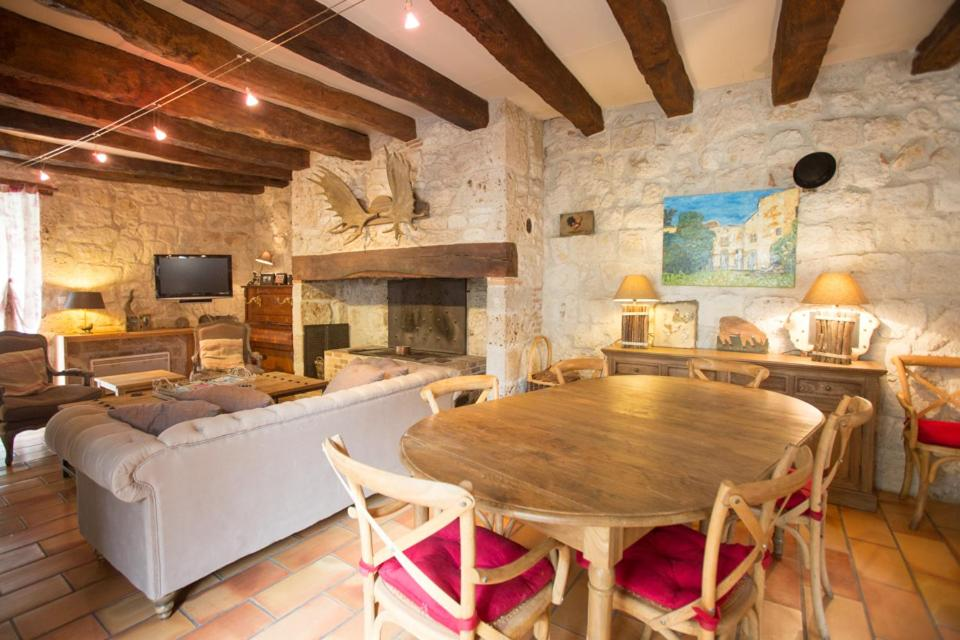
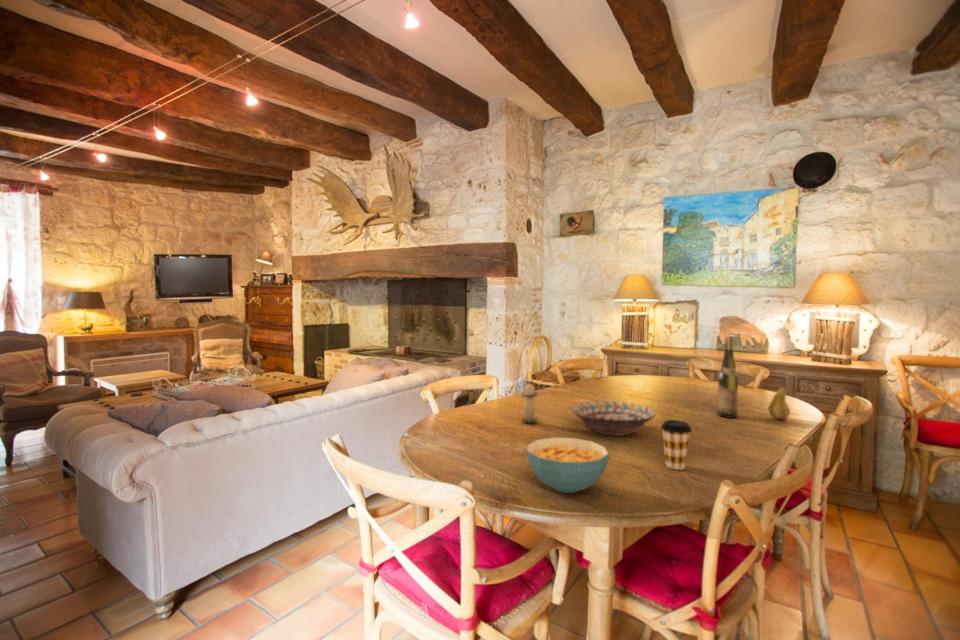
+ coffee cup (675, 444)
+ candle (529, 401)
+ wine bottle (728, 376)
+ fruit (778, 402)
+ decorative bowl (612, 419)
+ cereal bowl (566, 468)
